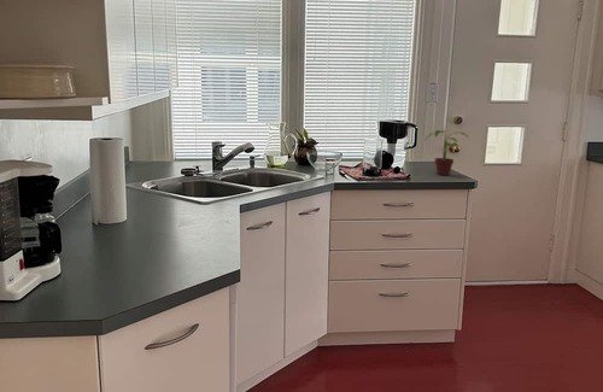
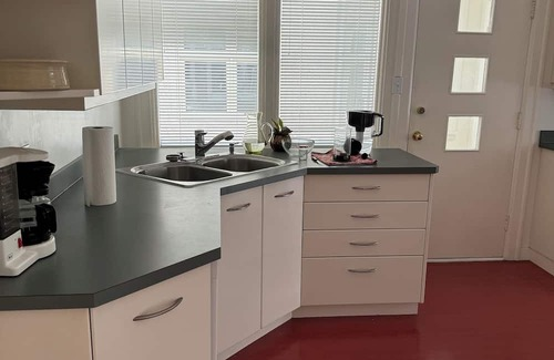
- potted plant (445, 152)
